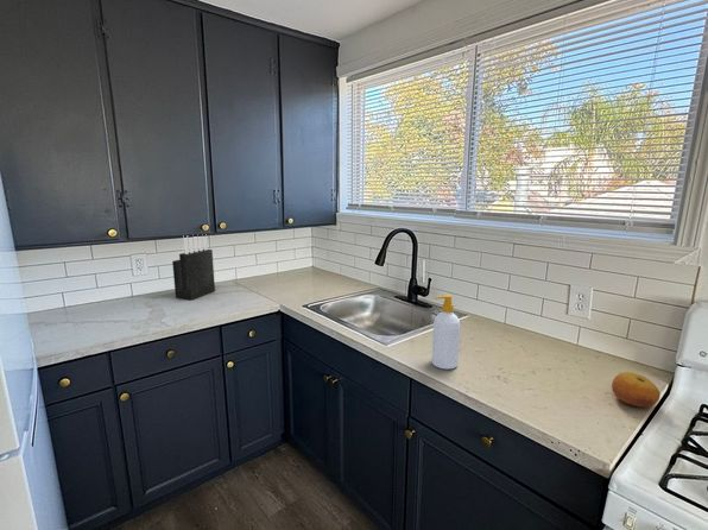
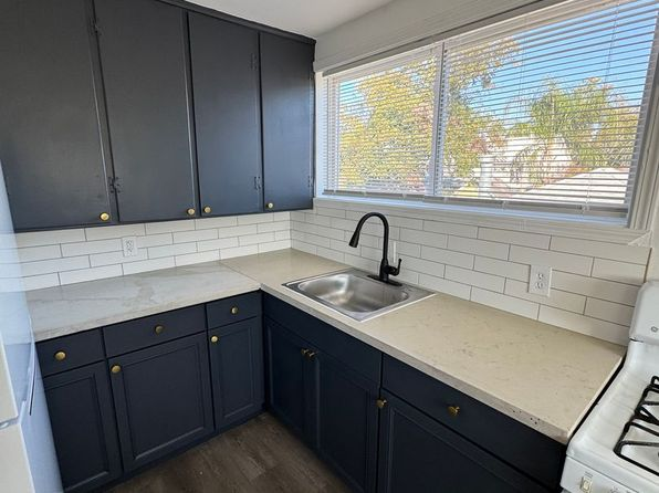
- soap bottle (445, 330)
- knife block (191, 261)
- fruit (634, 389)
